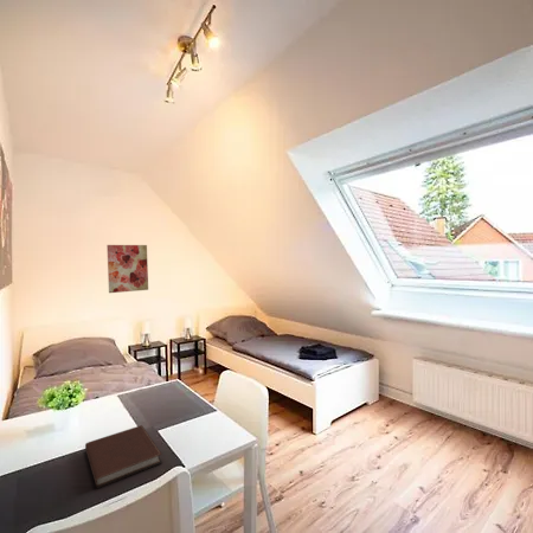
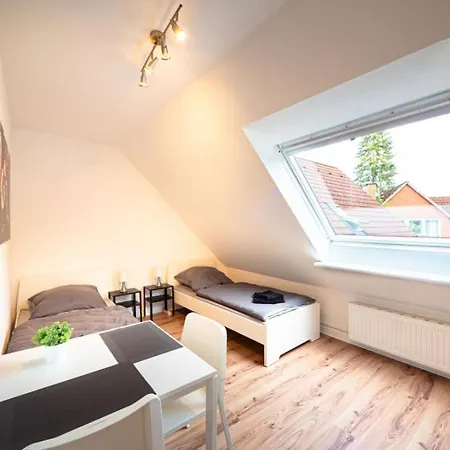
- wall art (128, 268)
- notebook (122, 452)
